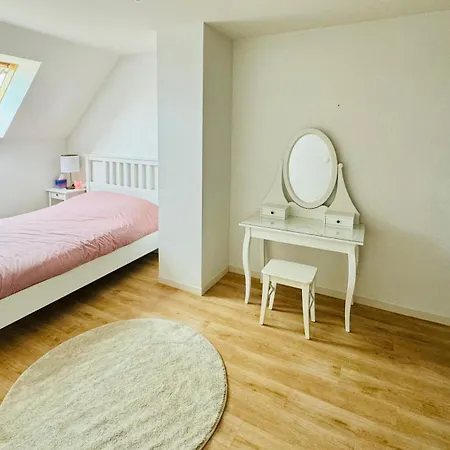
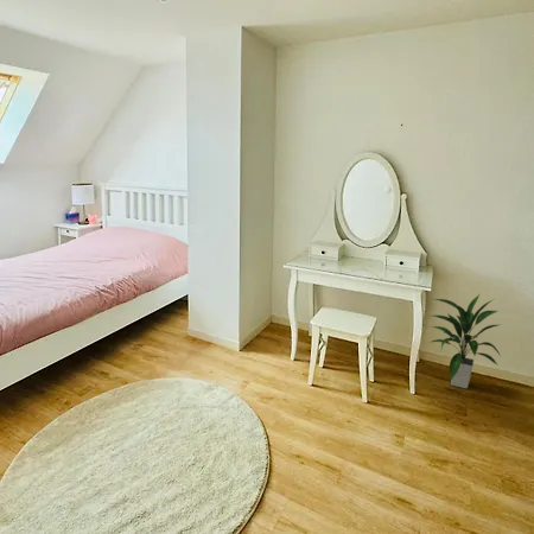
+ indoor plant (463, 339)
